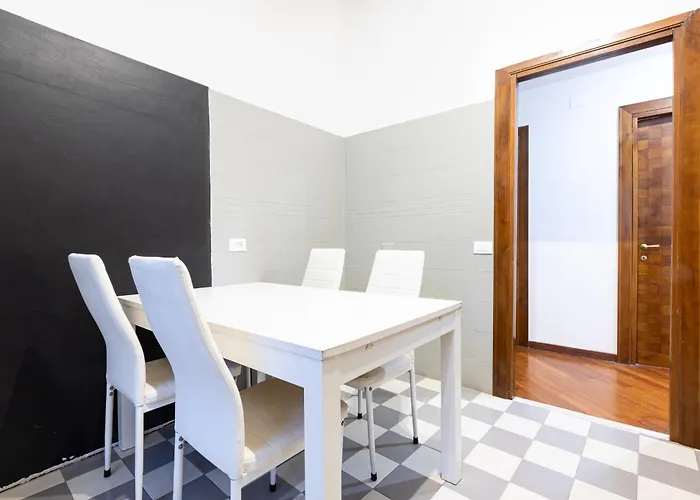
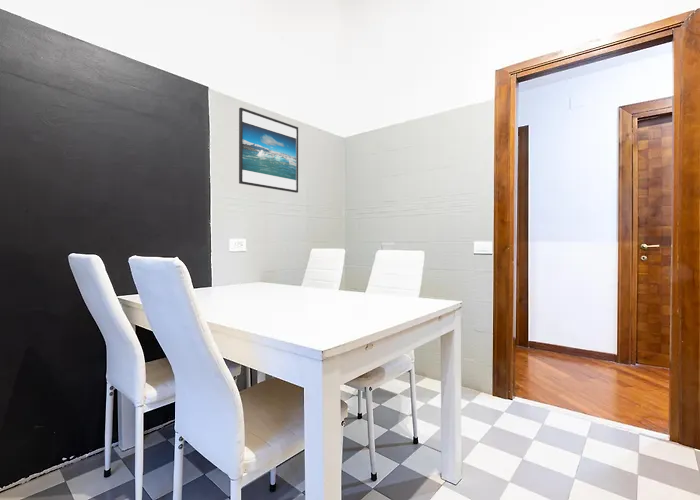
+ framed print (270, 153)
